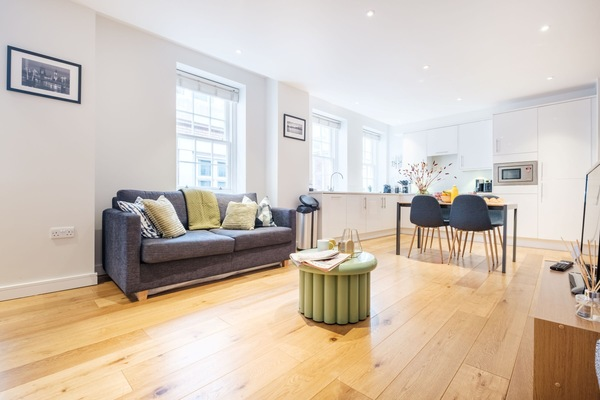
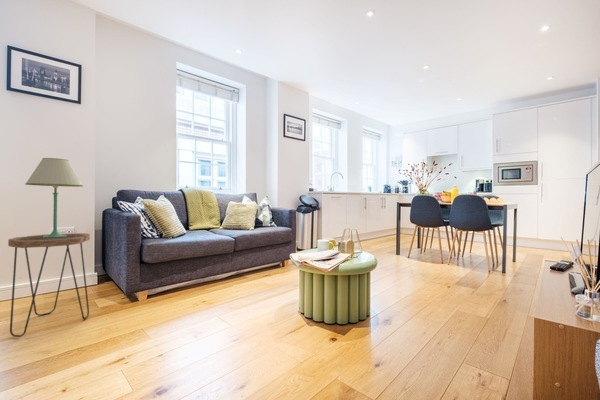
+ table lamp (55, 197)
+ side table (59, 282)
